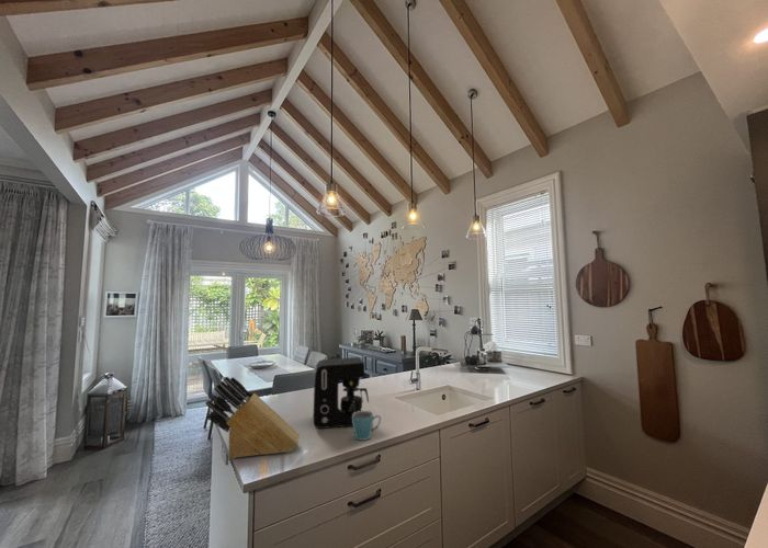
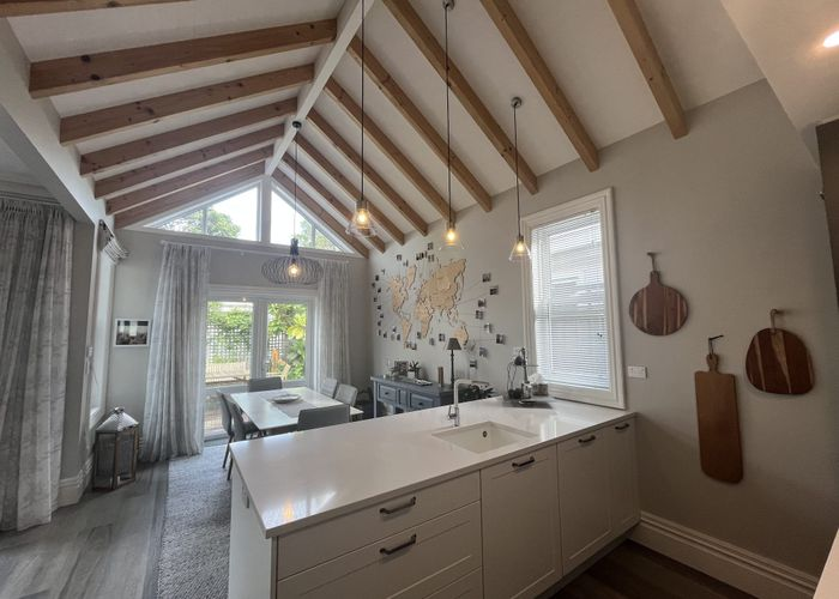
- coffee maker (343, 390)
- mug (366, 424)
- knife block (255, 411)
